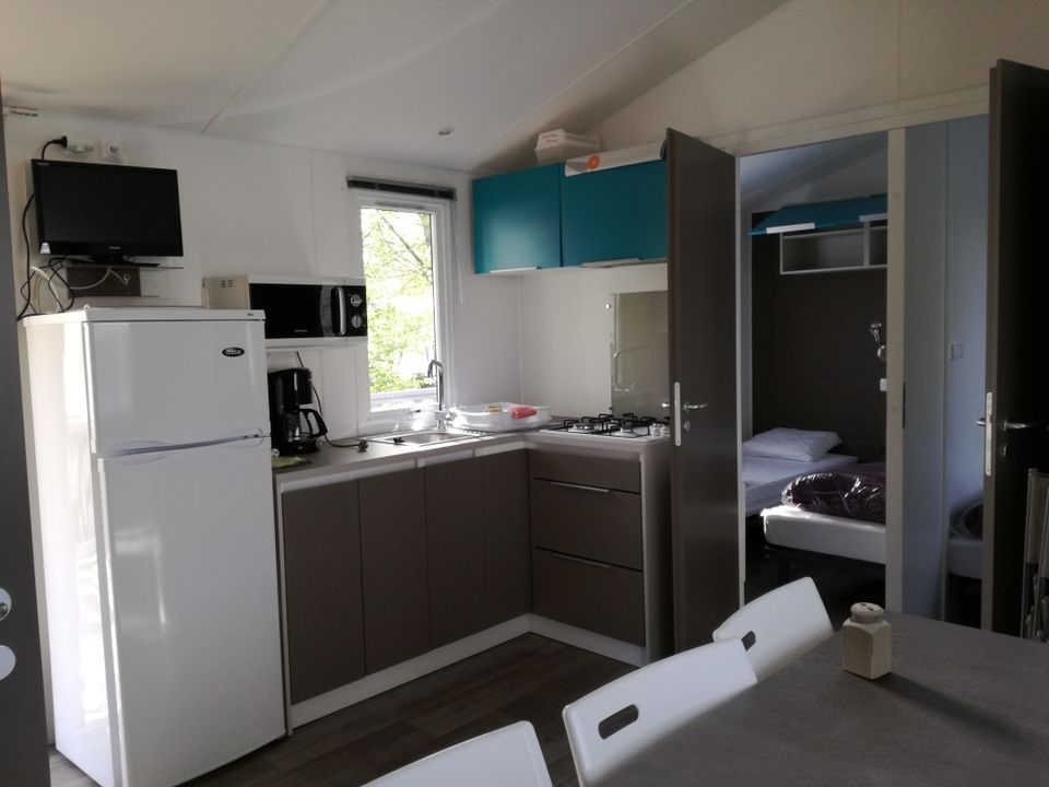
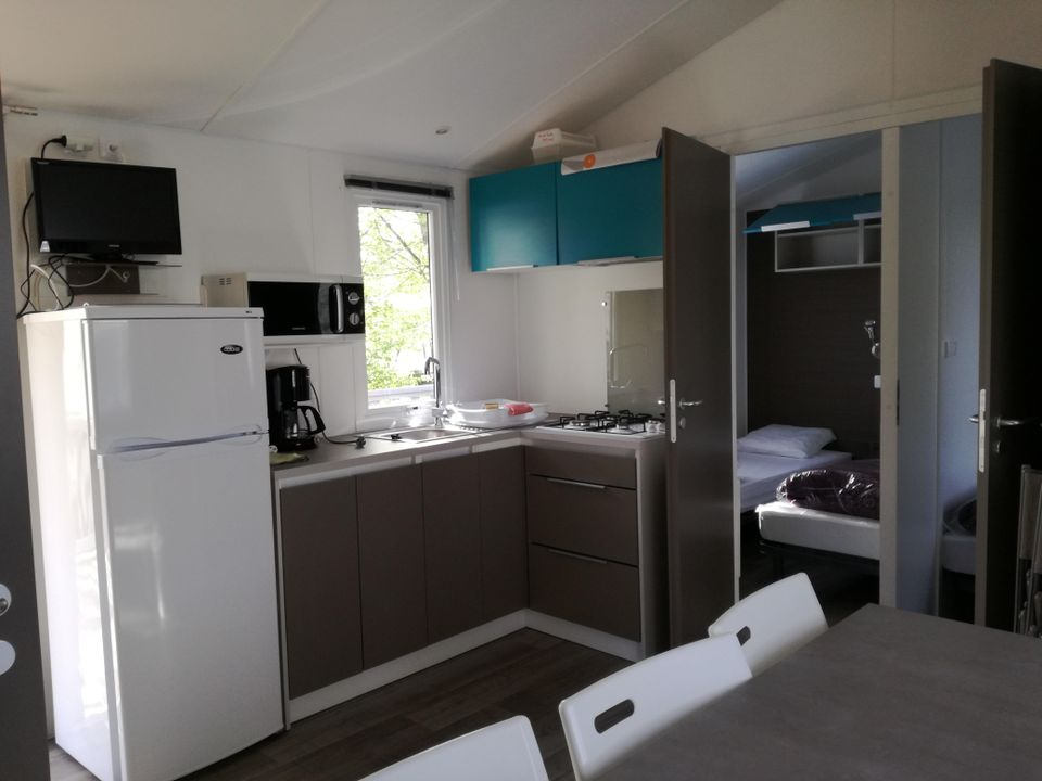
- salt shaker (867, 637)
